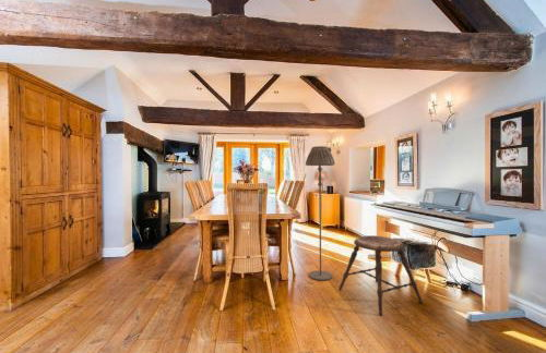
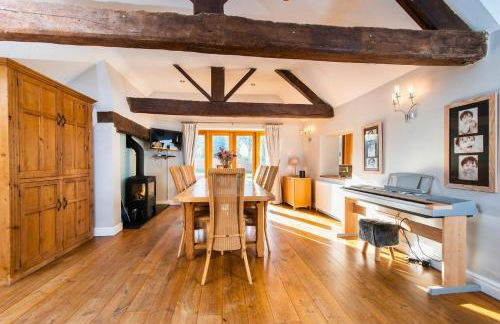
- stool (378, 268)
- floor lamp (320, 211)
